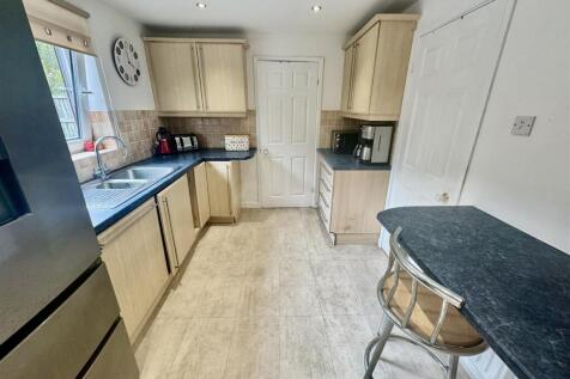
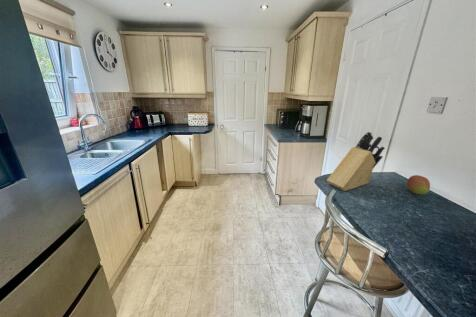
+ knife block (357, 159)
+ fruit (418, 184)
